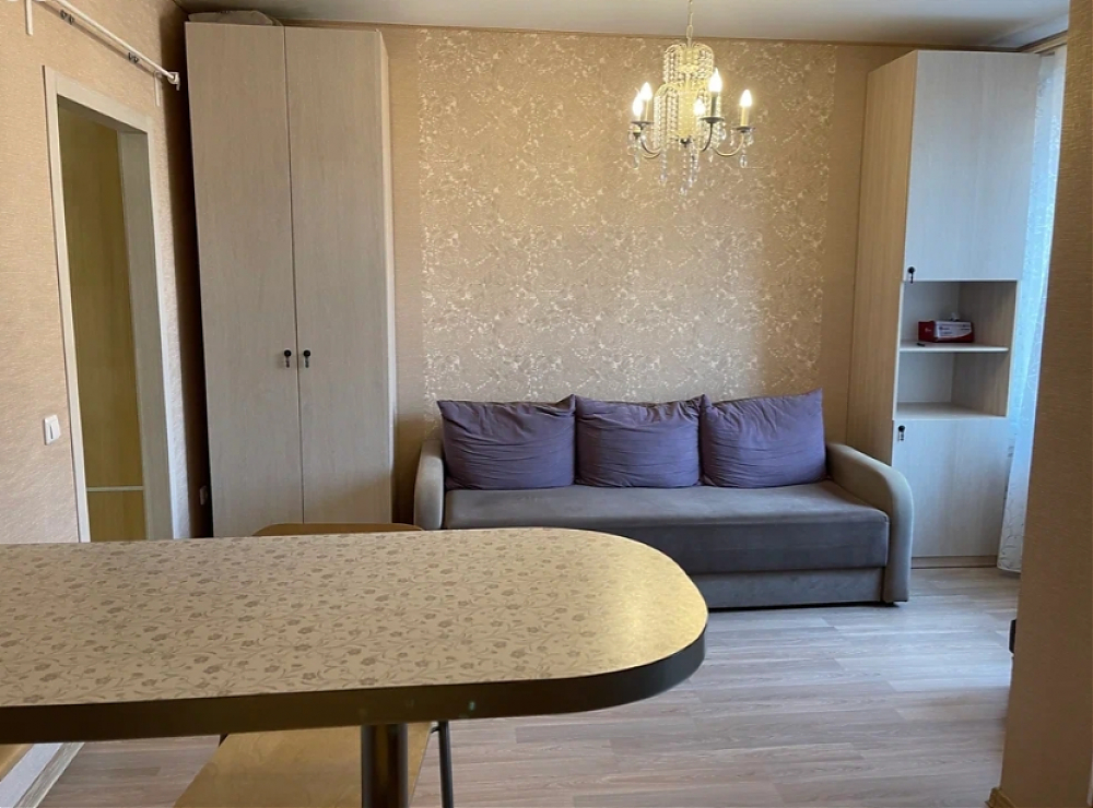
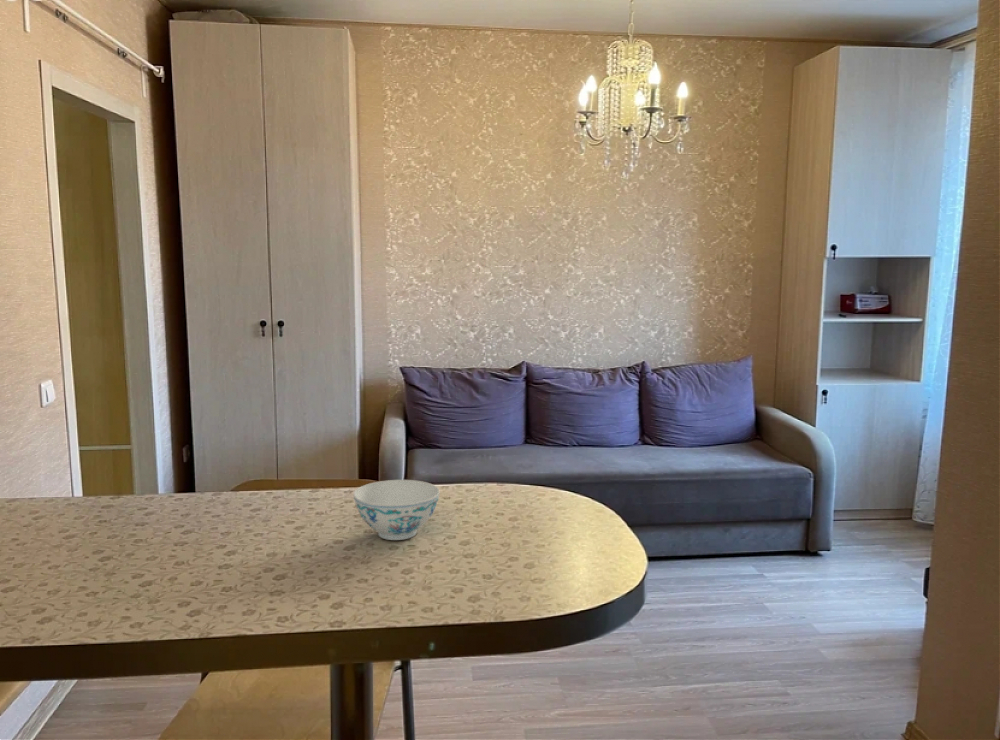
+ chinaware (397, 512)
